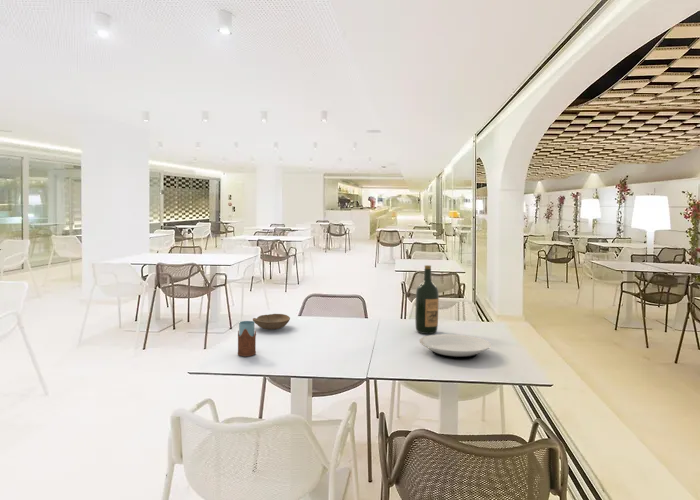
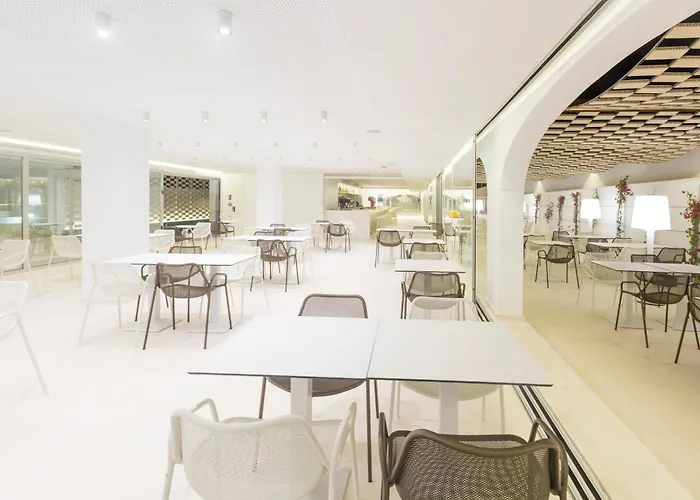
- wine bottle (427, 298)
- plate (454, 347)
- bowl (271, 322)
- drinking glass (247, 337)
